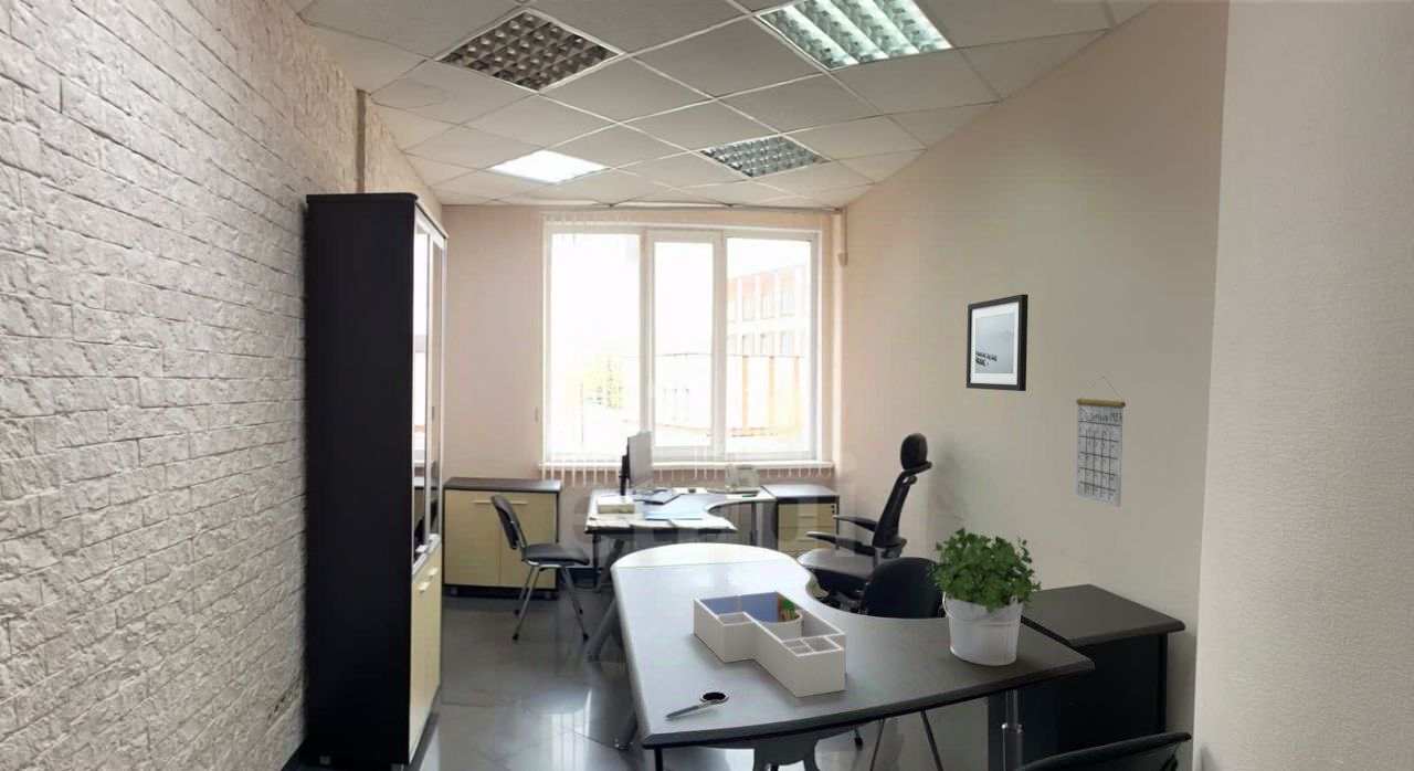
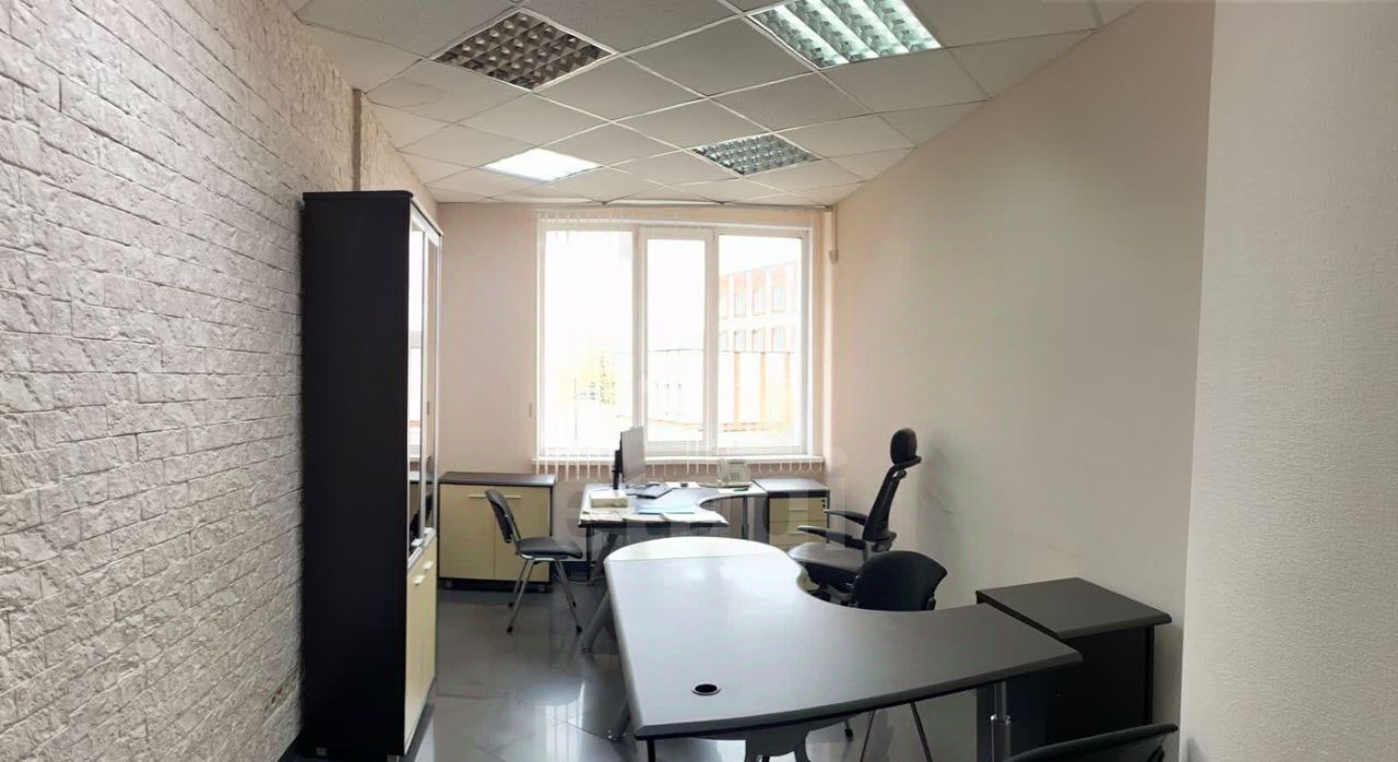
- desk organizer (771, 638)
- pen (692, 708)
- calendar (1098, 437)
- potted plant (982, 593)
- wall art (994, 345)
